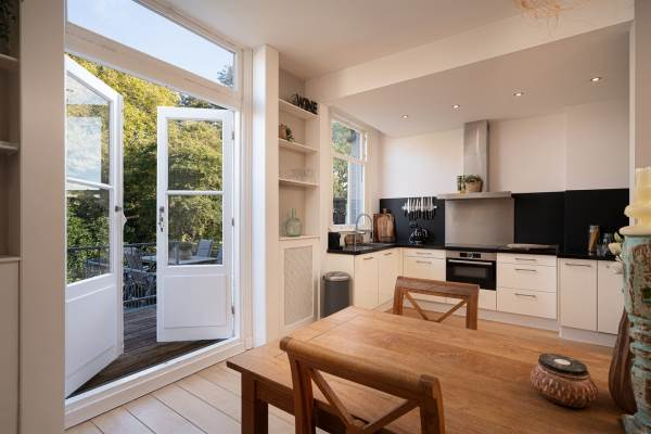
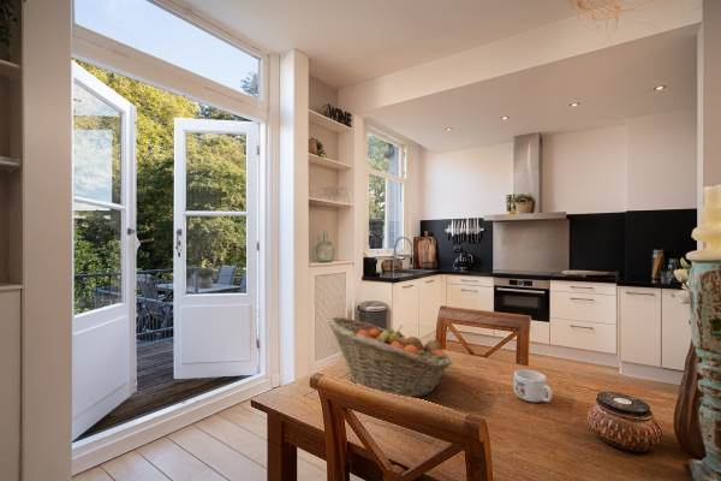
+ mug (534, 387)
+ fruit basket (386, 349)
